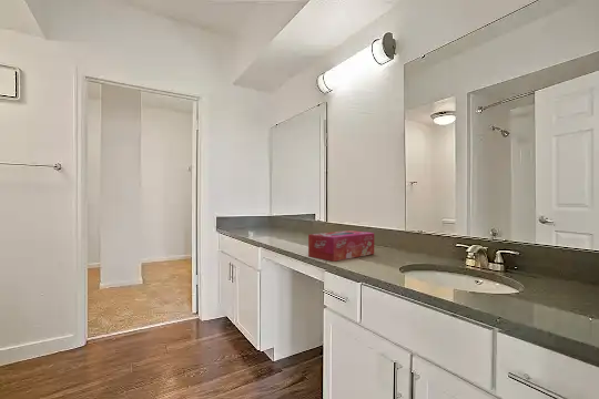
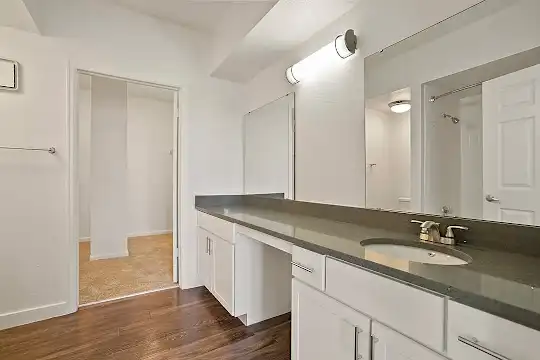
- tissue box (342, 244)
